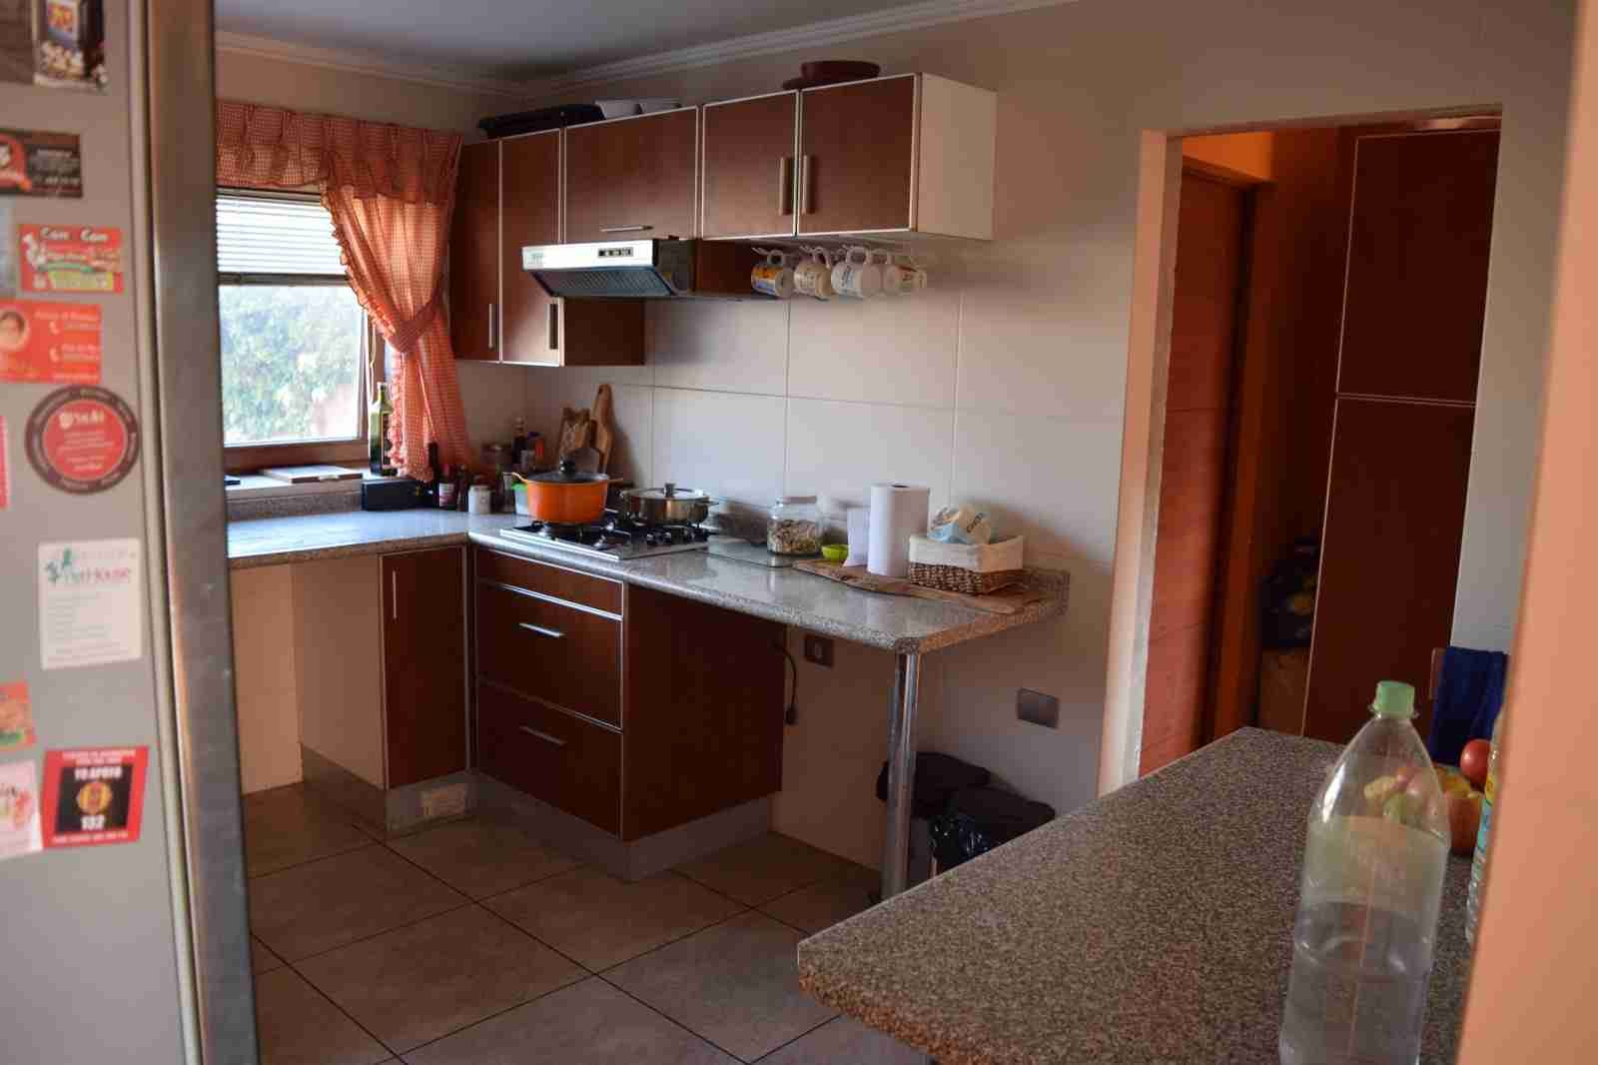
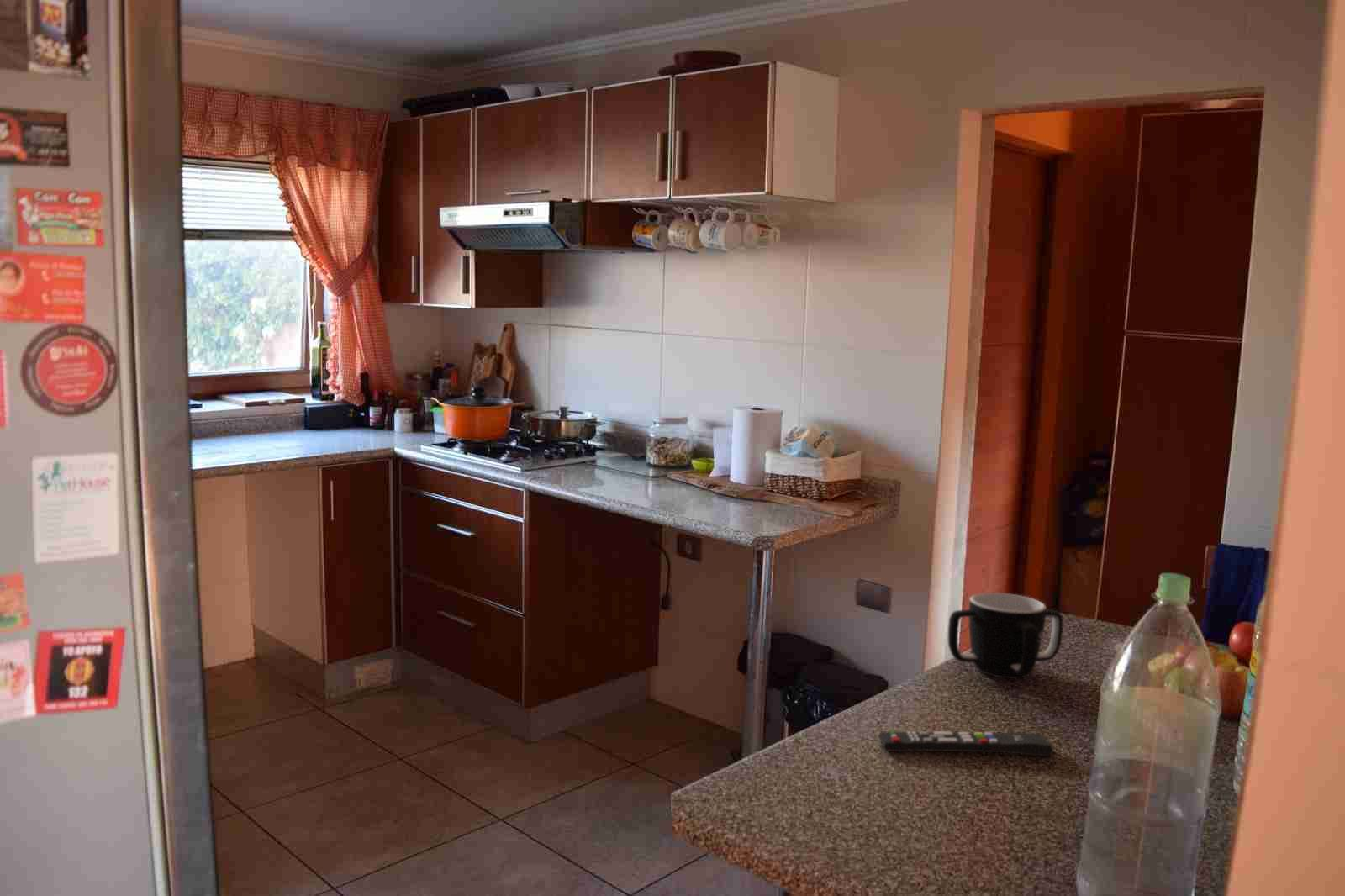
+ remote control (965, 741)
+ mug (1005, 636)
